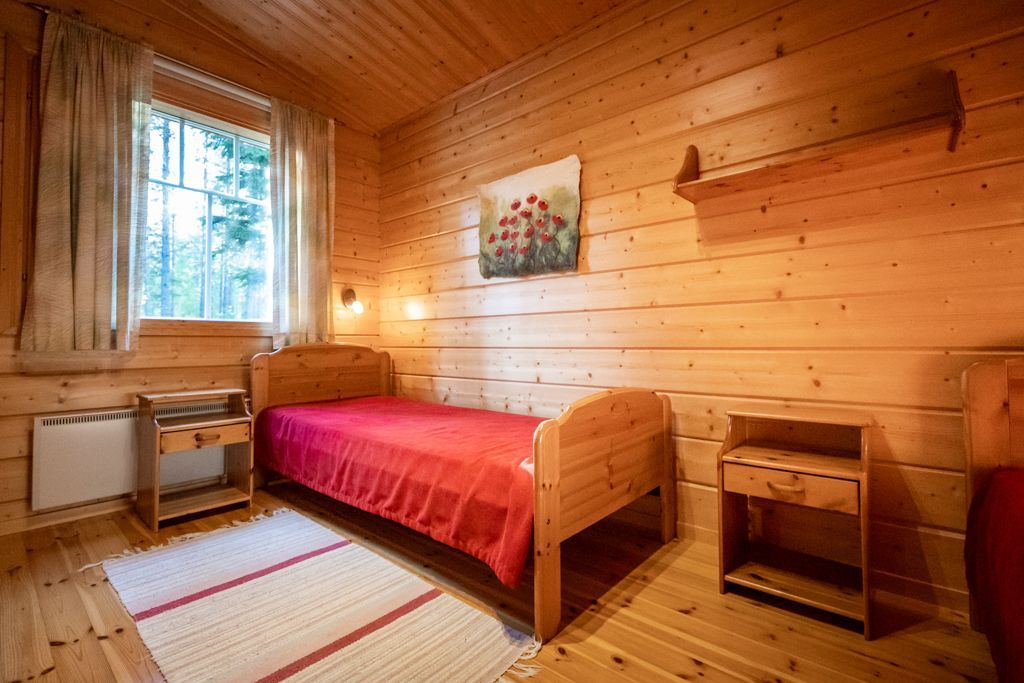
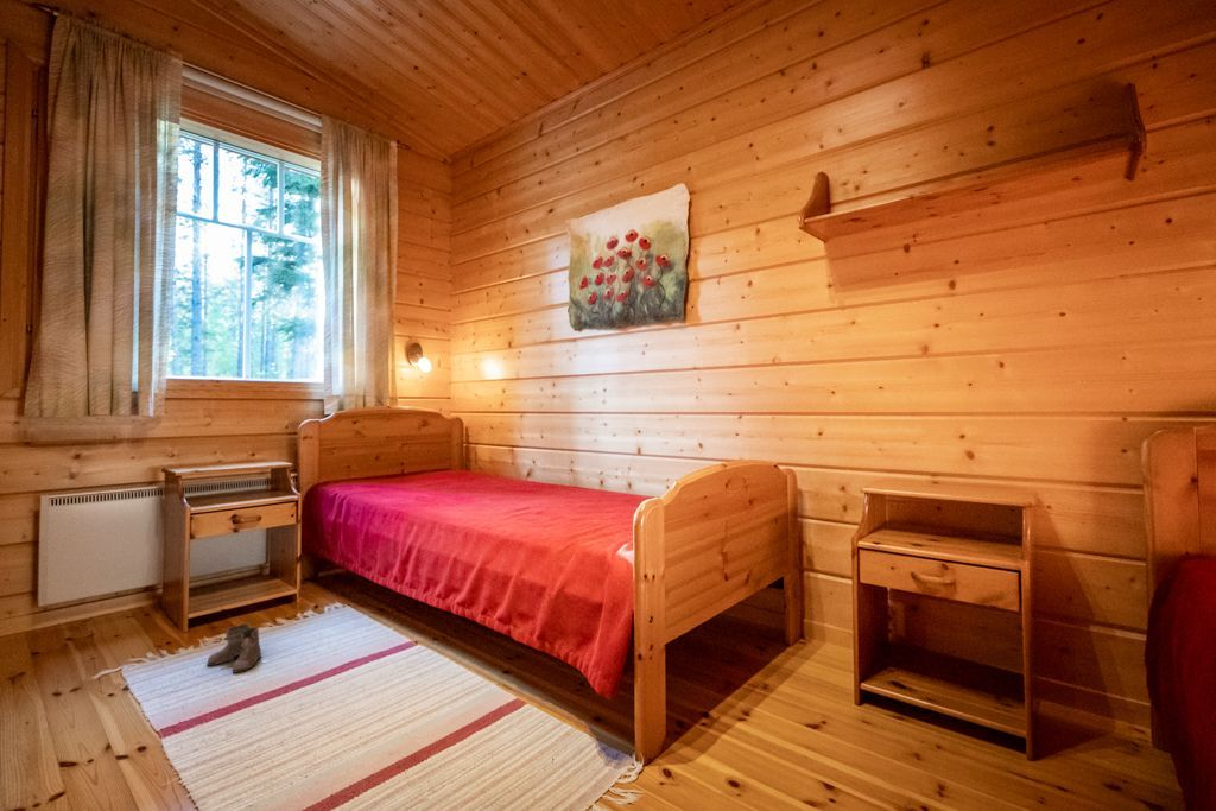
+ boots (236, 646)
